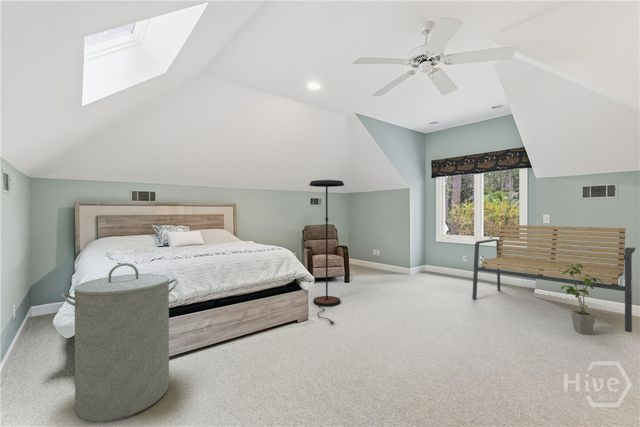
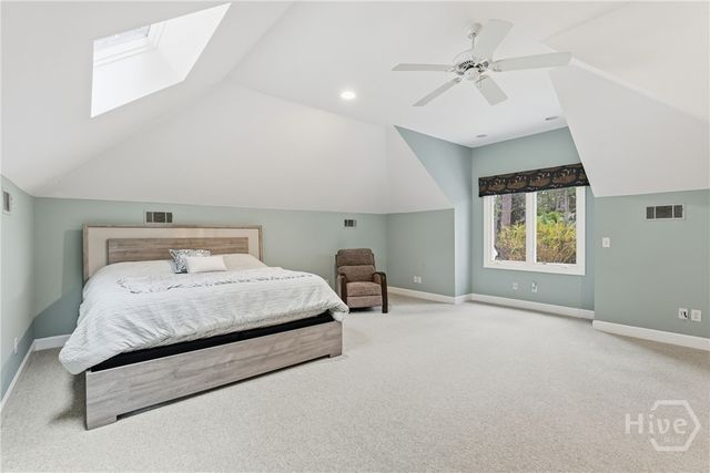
- house plant (576, 297)
- floor lamp (327, 243)
- bench (548, 266)
- laundry hamper (125, 329)
